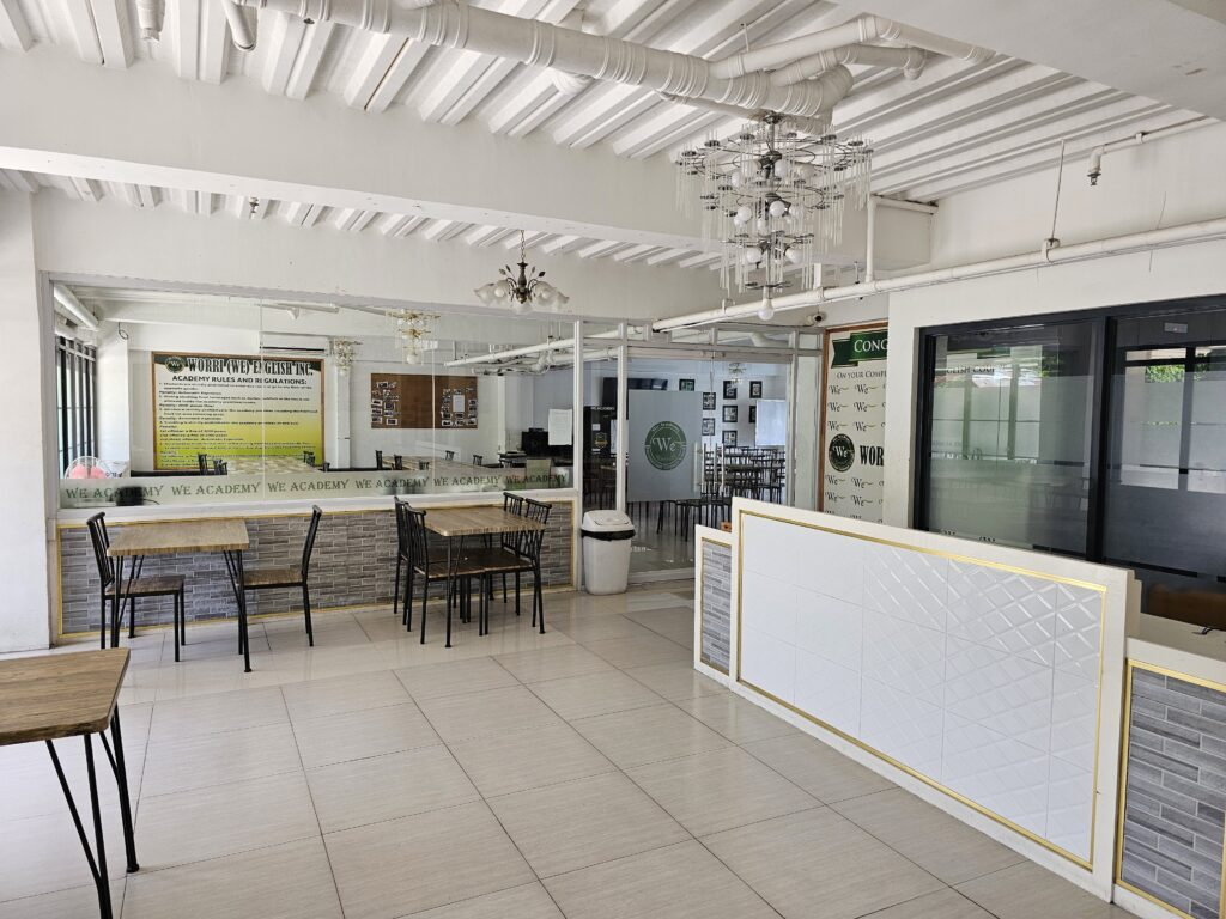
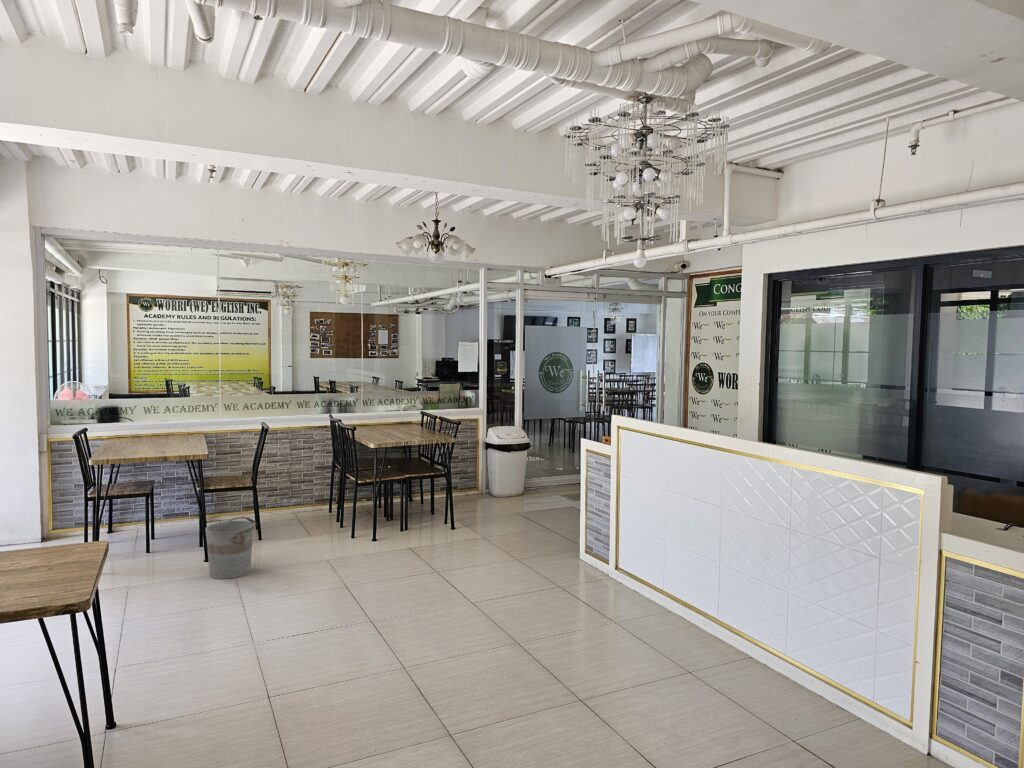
+ bucket (230, 547)
